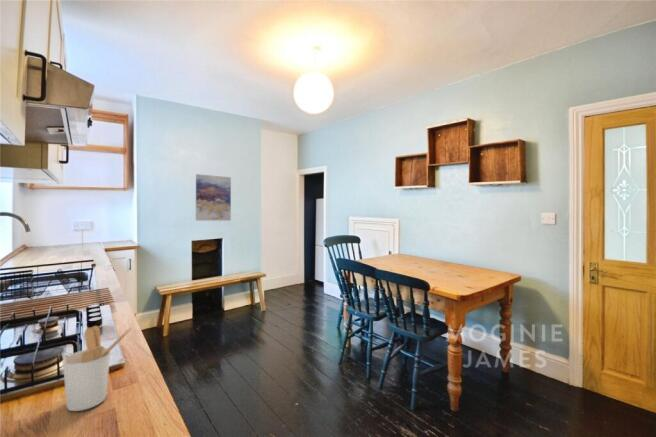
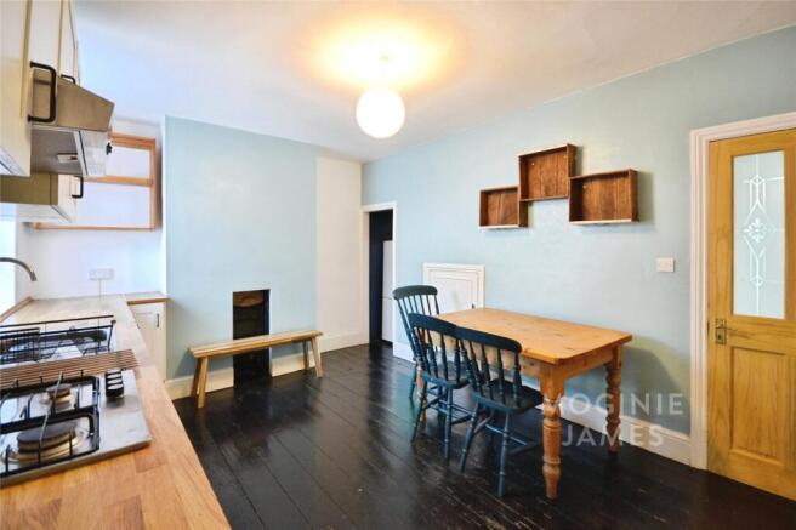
- utensil holder (99, 364)
- wall art (213, 198)
